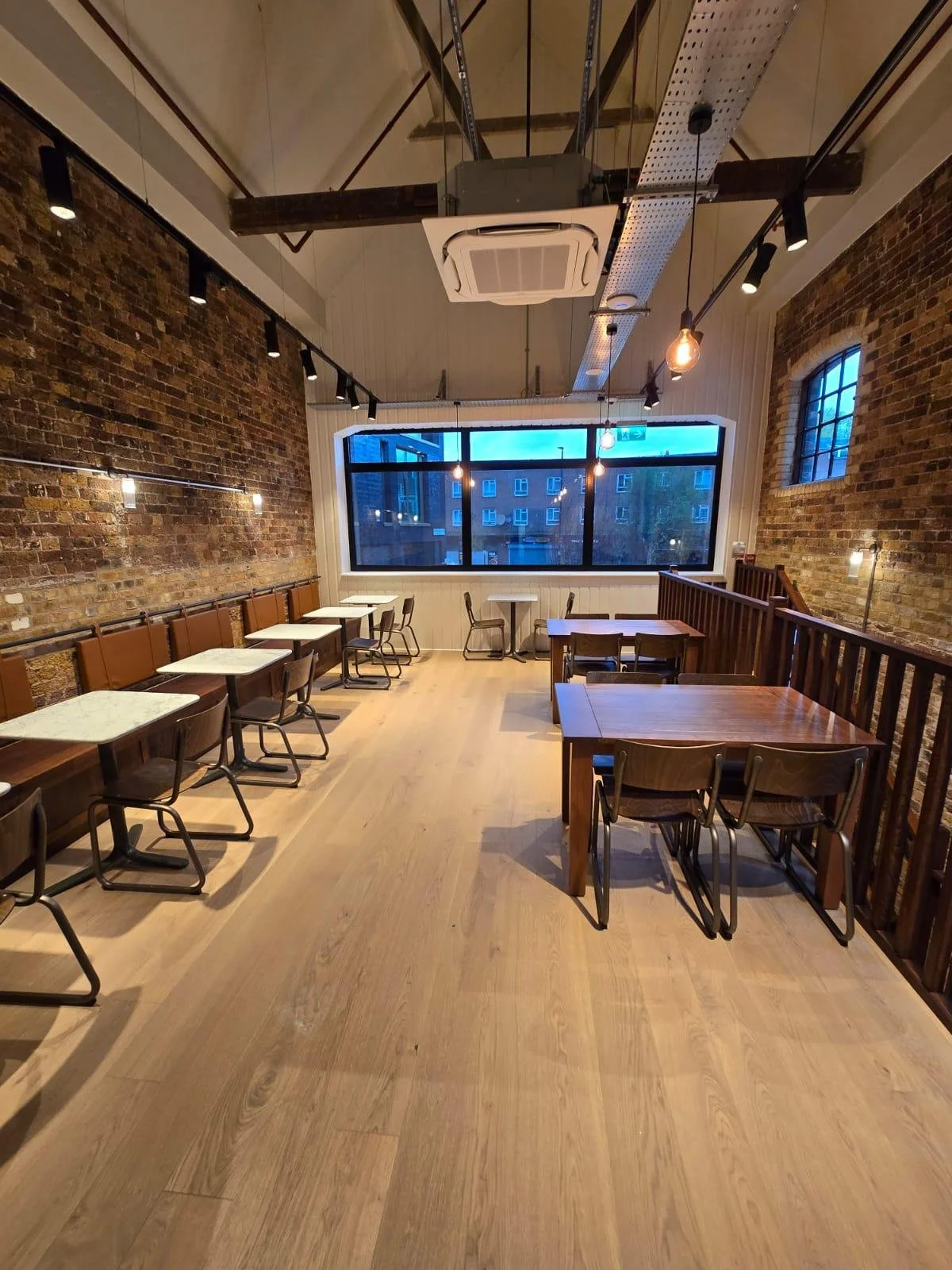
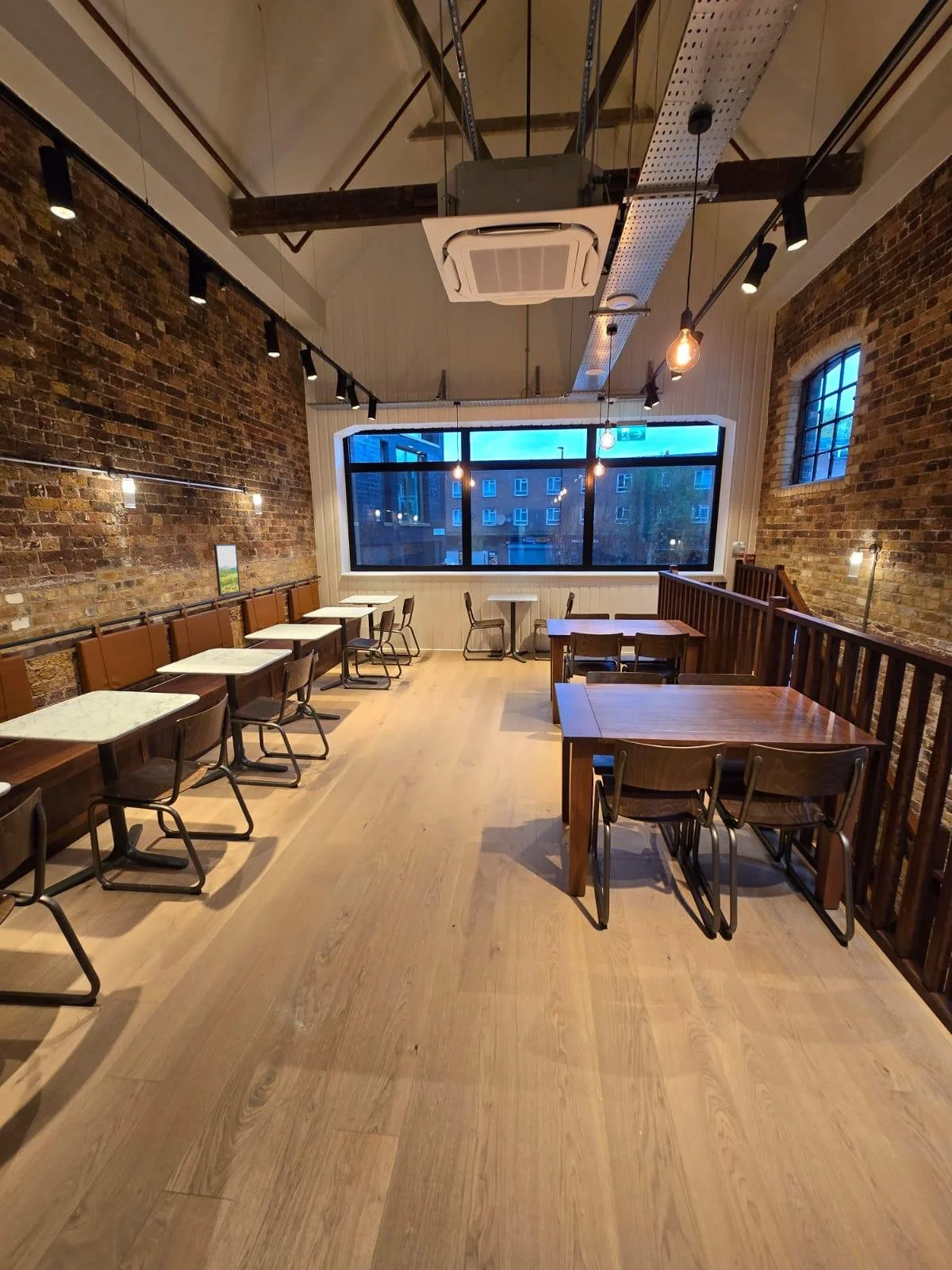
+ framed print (227, 569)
